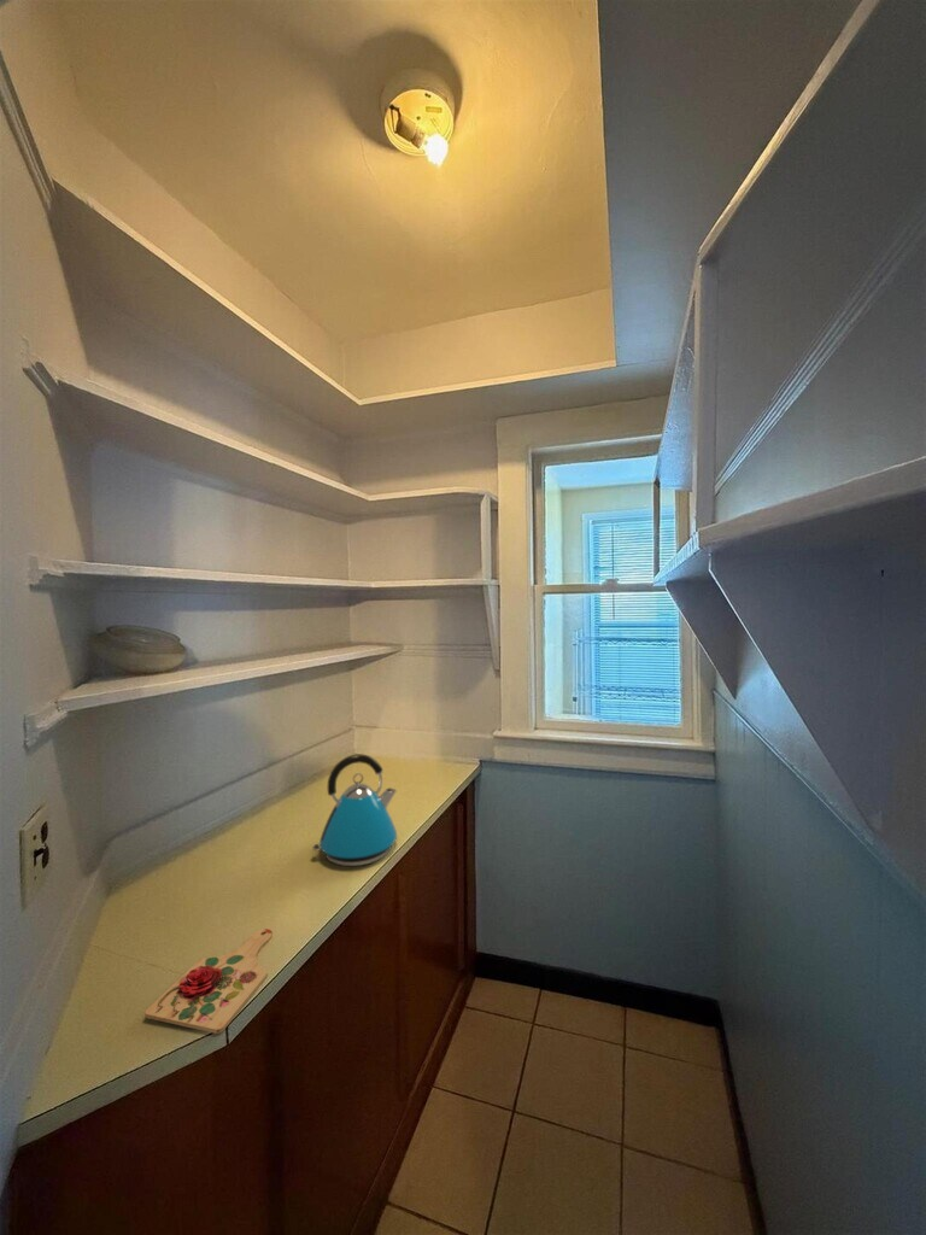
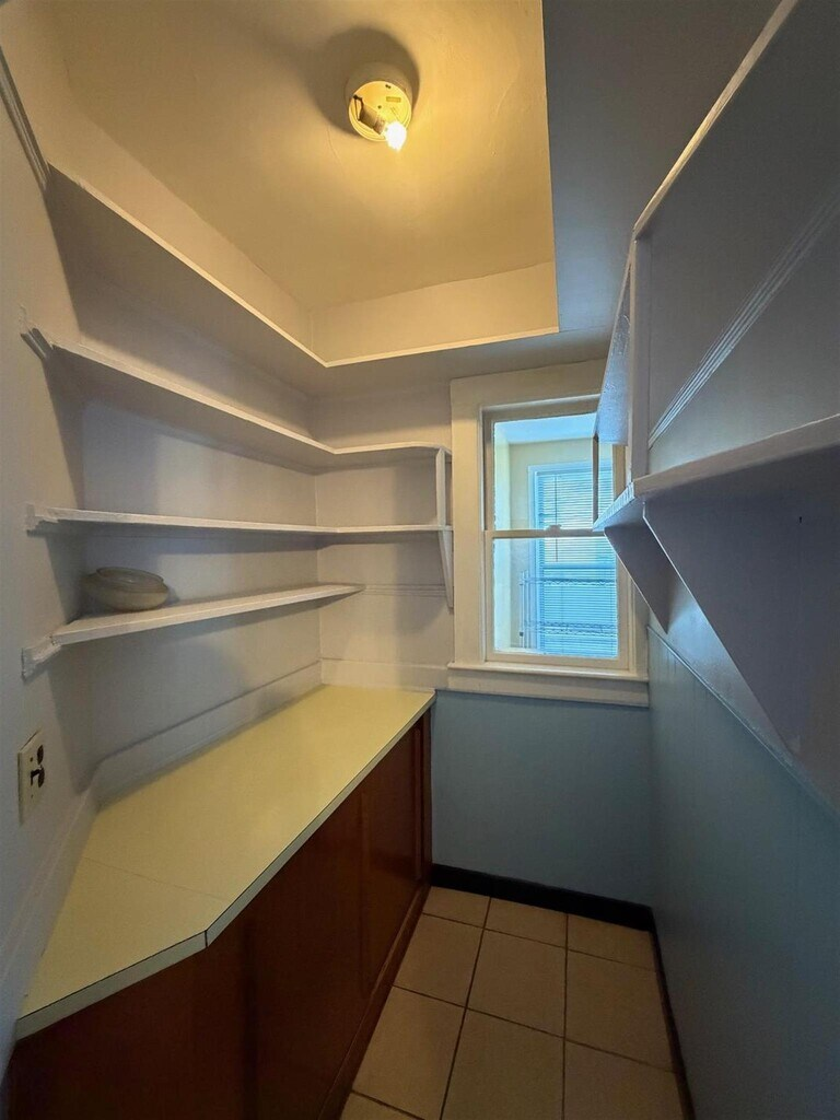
- kettle (356, 802)
- cutting board (229, 966)
